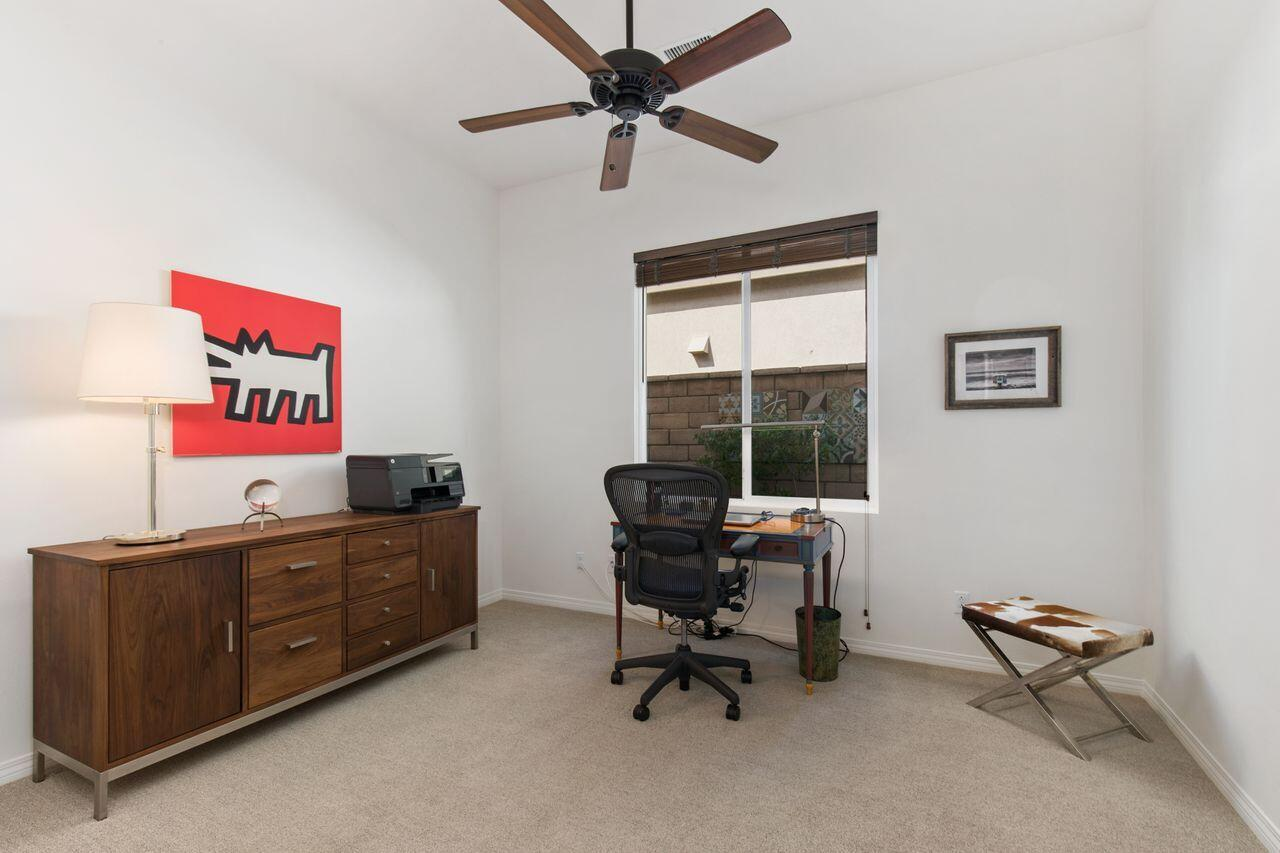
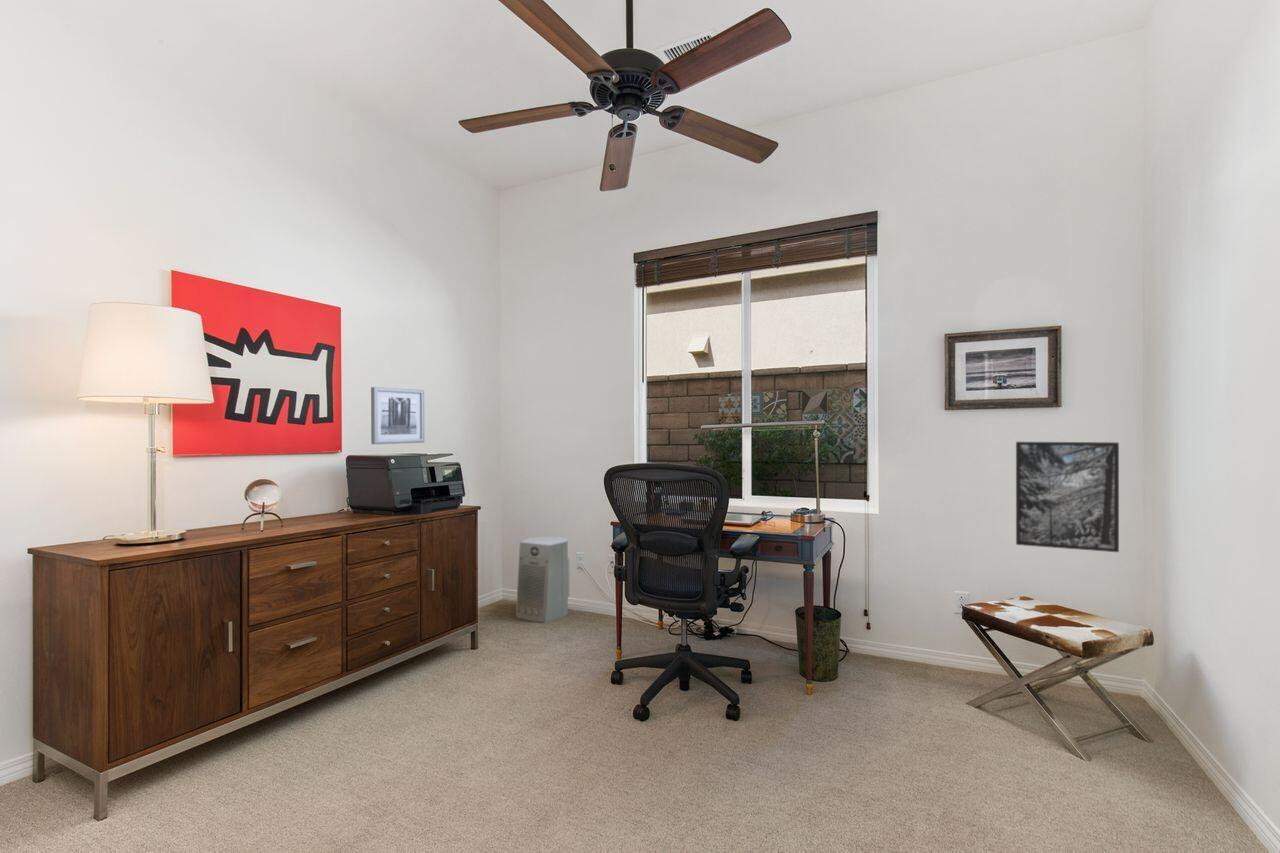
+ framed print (1065, 495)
+ wall art (398, 416)
+ fan (546, 576)
